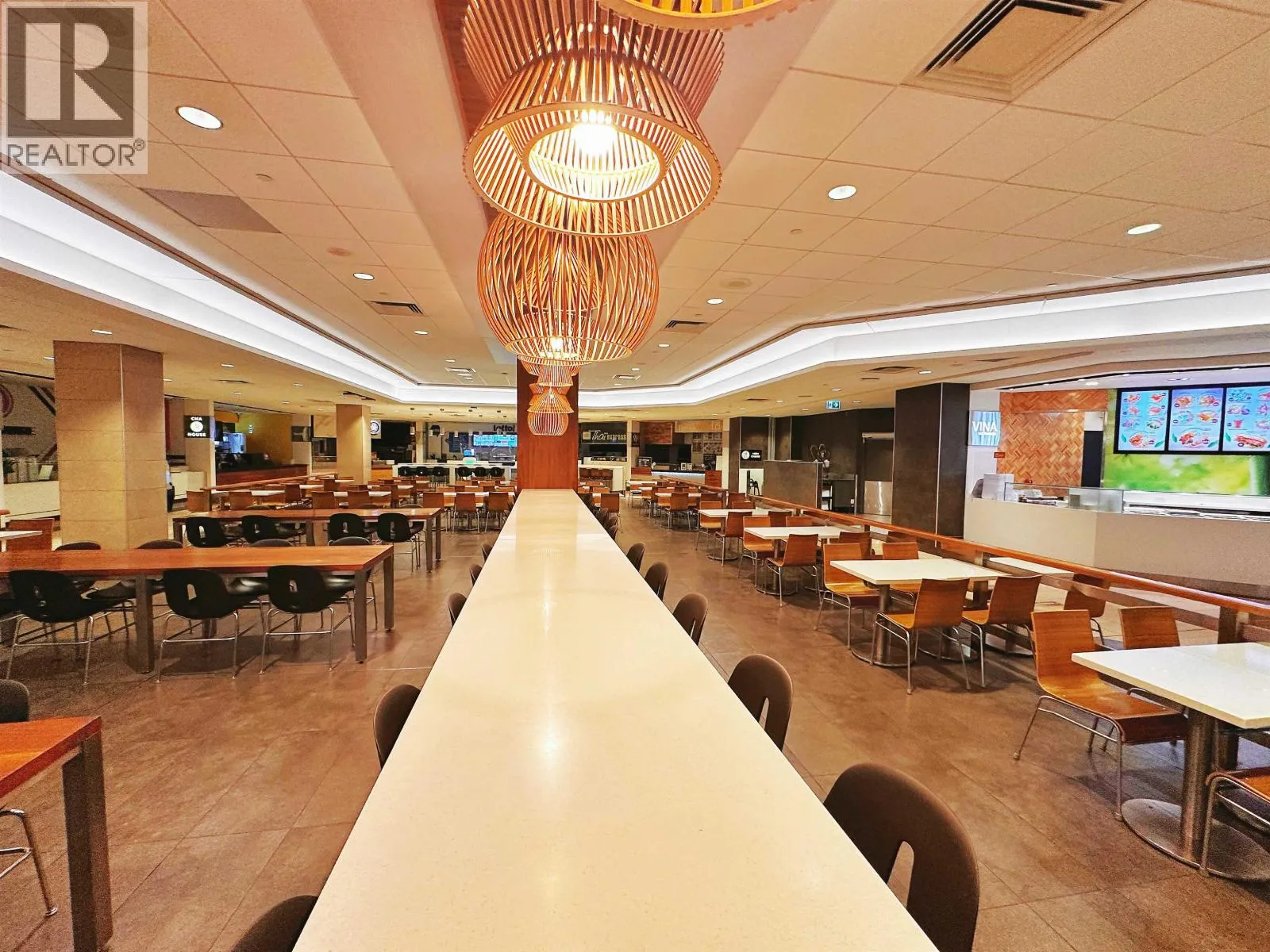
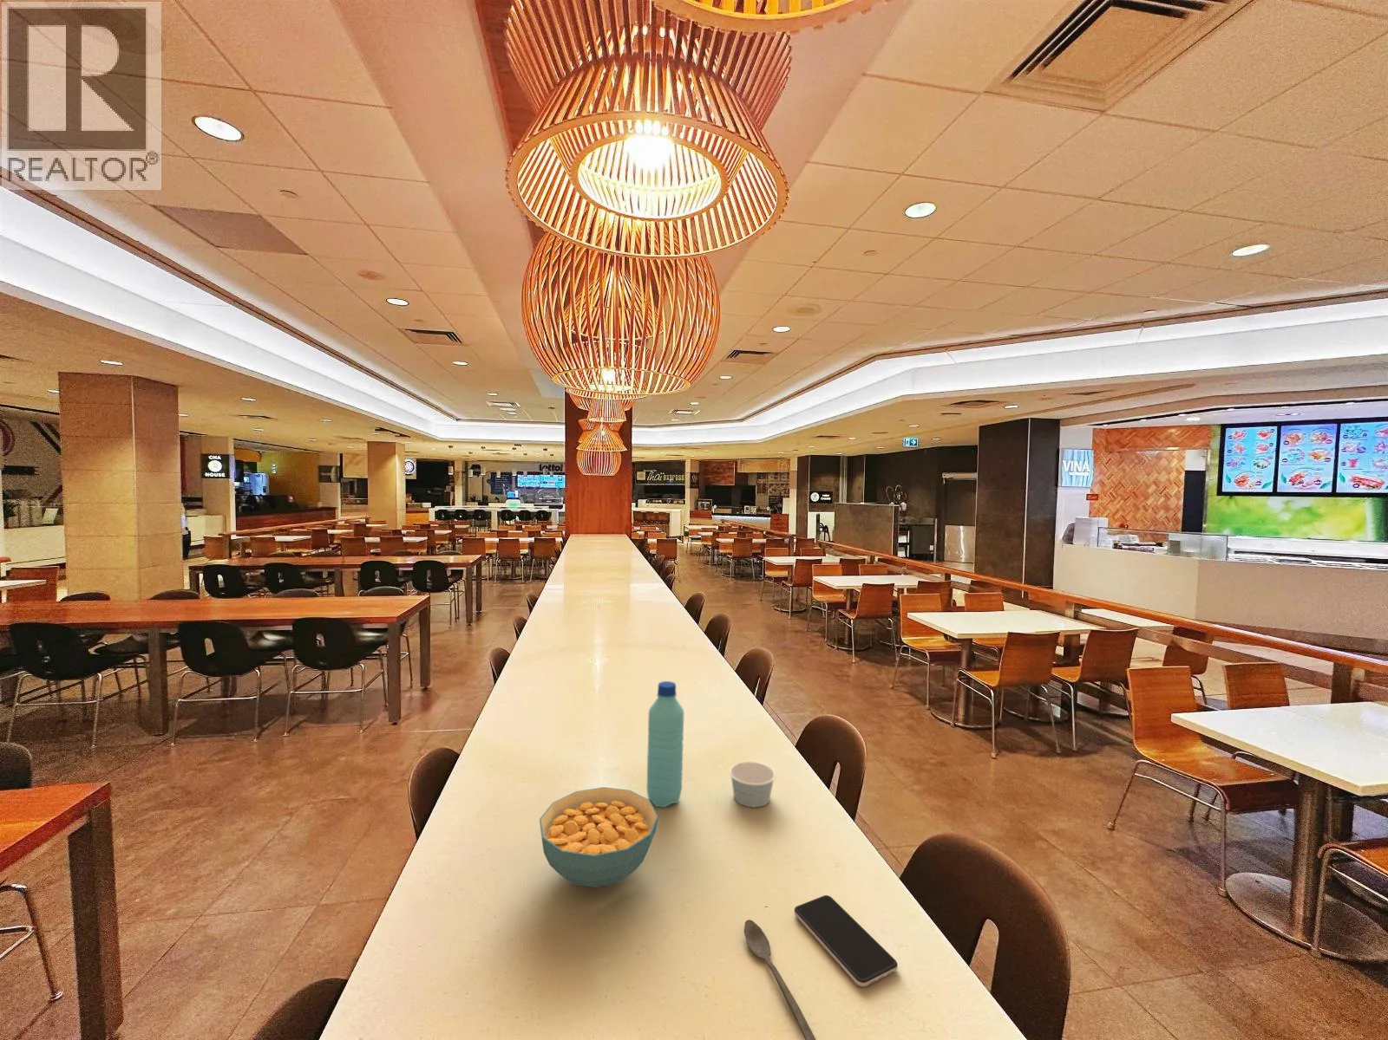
+ cereal bowl (599, 846)
+ paper cup (751, 784)
+ spoon (778, 979)
+ water bottle (666, 742)
+ smartphone (843, 936)
